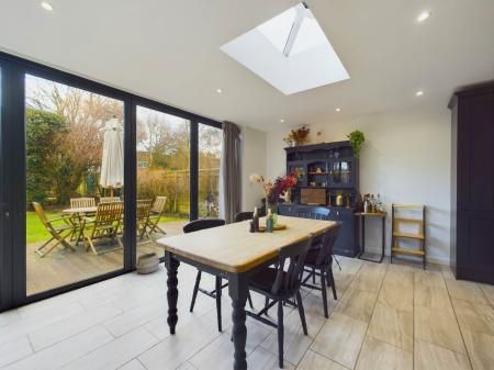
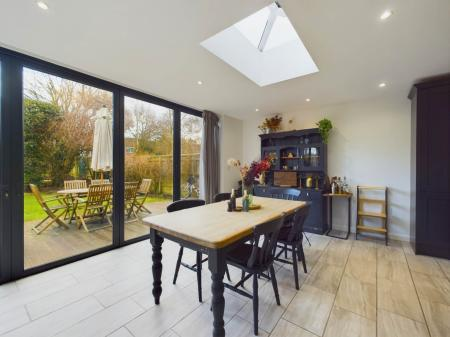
- woven basket (147, 259)
